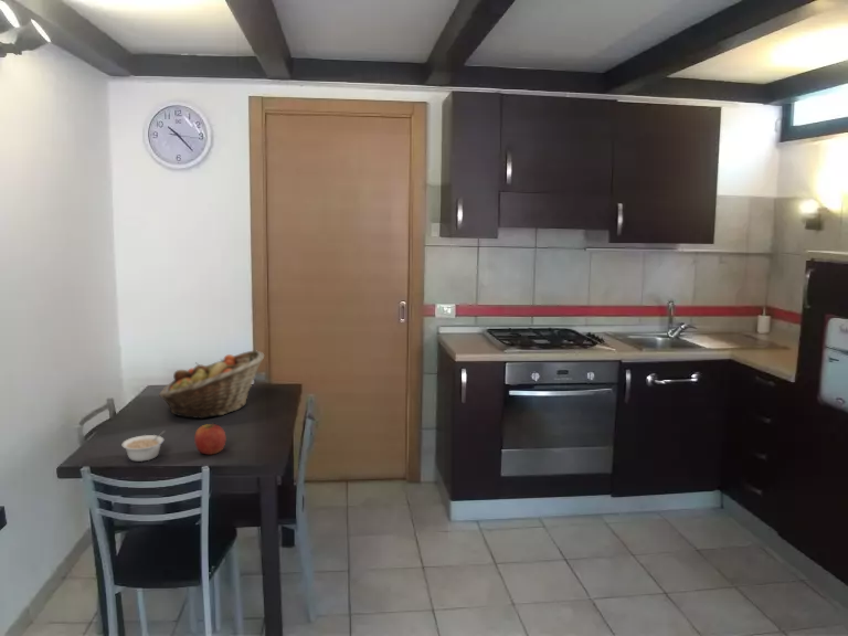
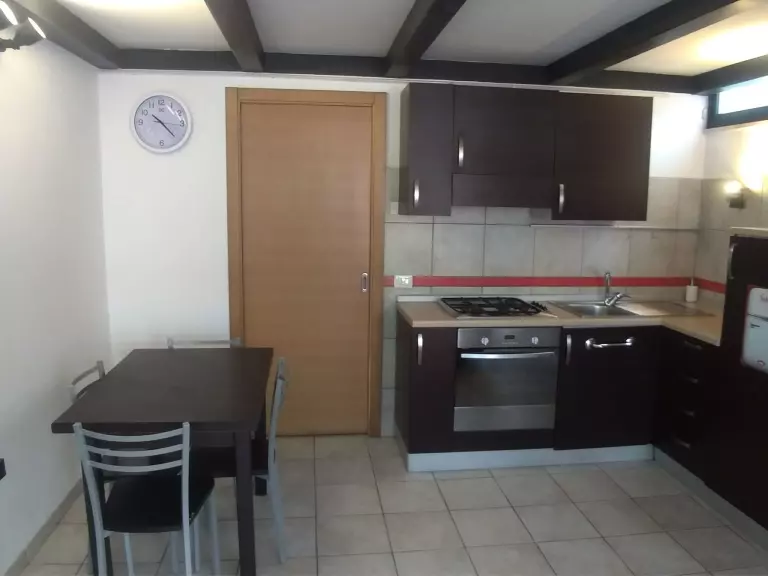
- legume (144, 446)
- fruit basket (213, 381)
- apple (210, 437)
